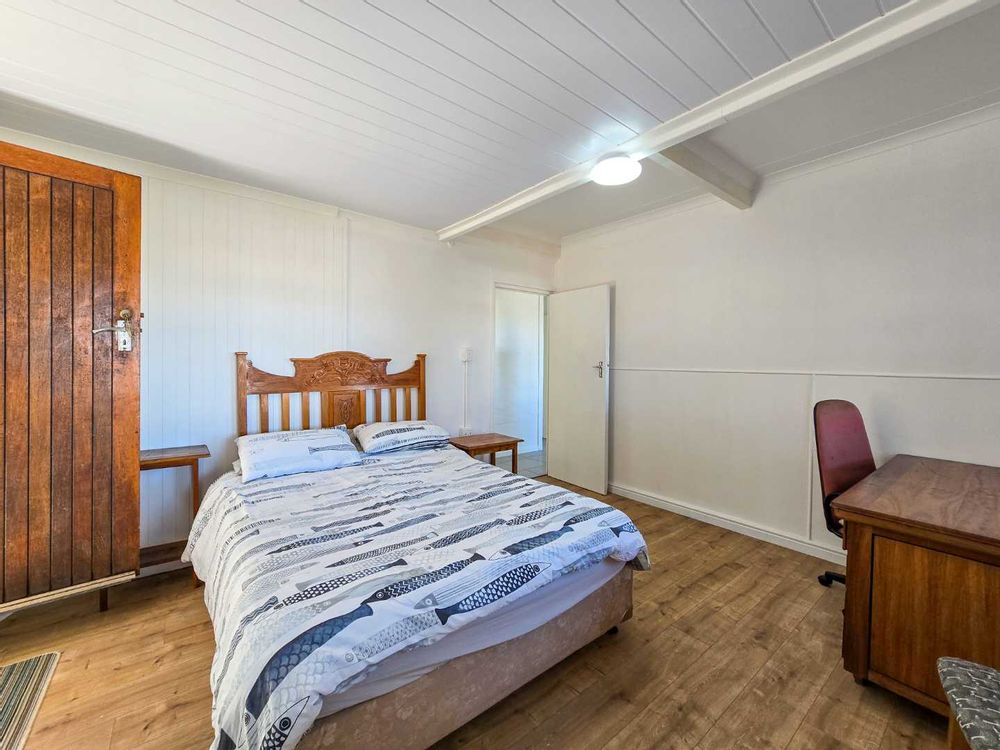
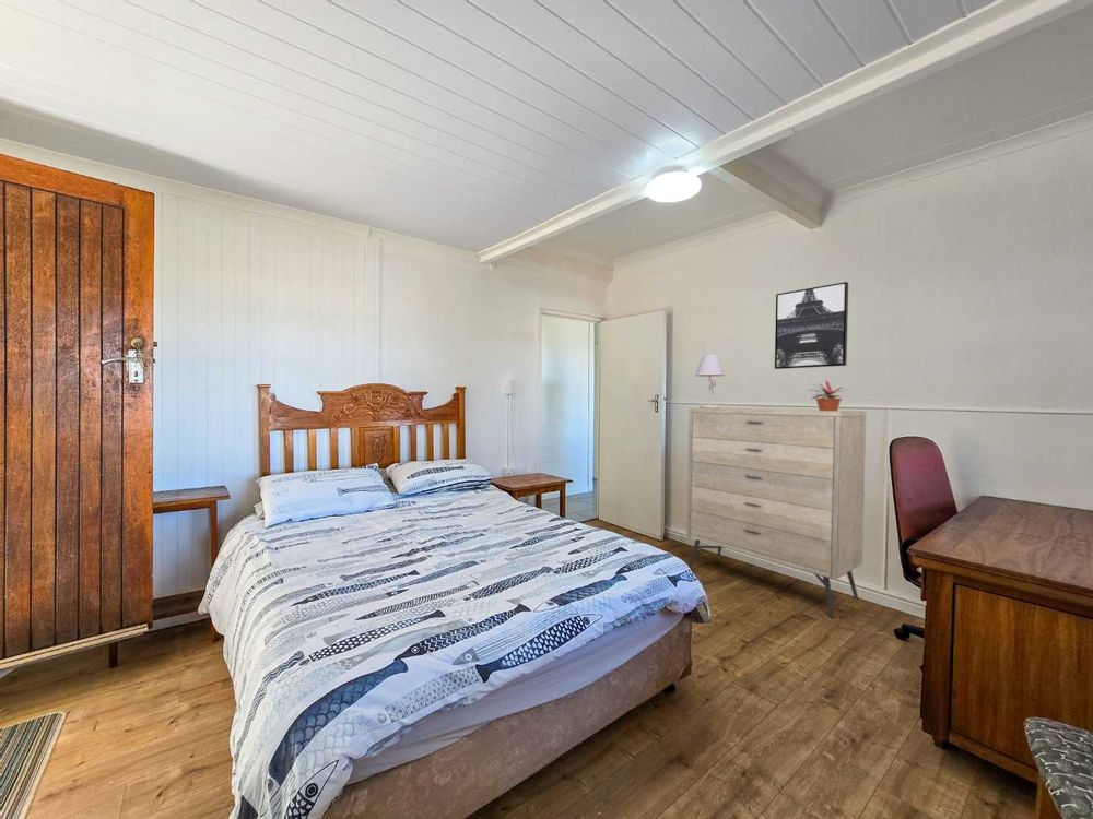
+ dresser (767, 495)
+ potted plant (827, 394)
+ table lamp (709, 381)
+ wall art (809, 328)
